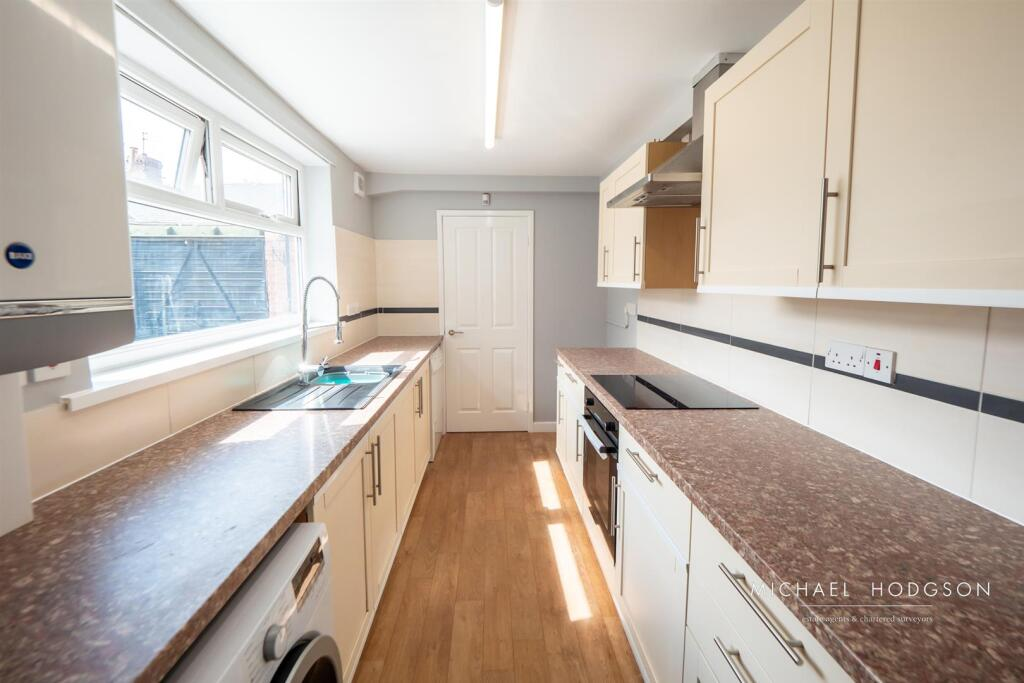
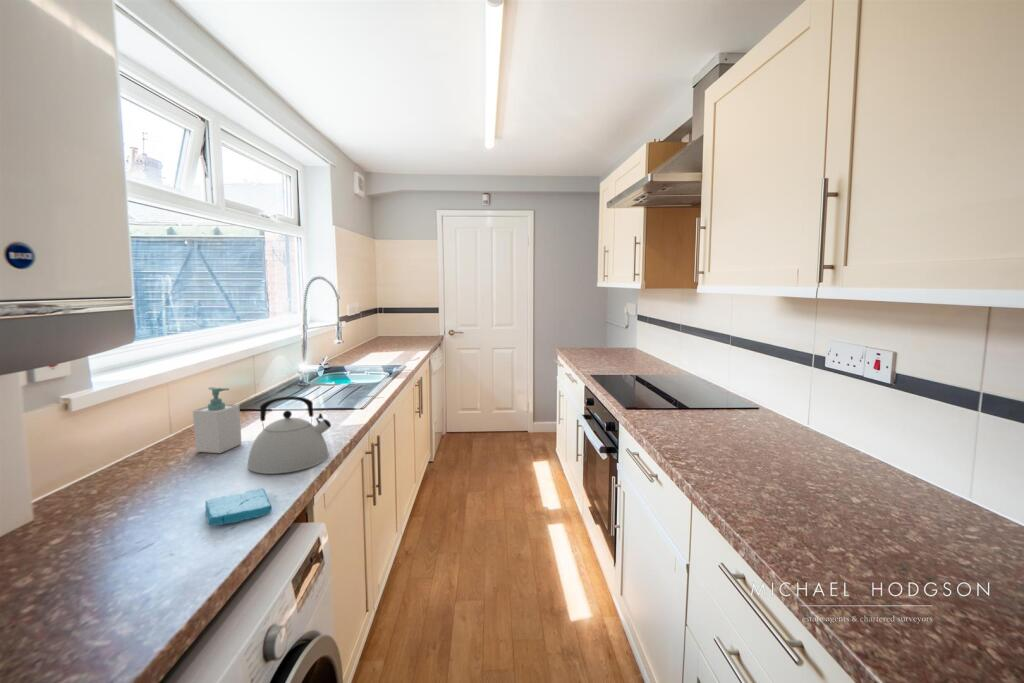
+ sponge (238, 505)
+ soap bottle (217, 418)
+ kettle (289, 428)
